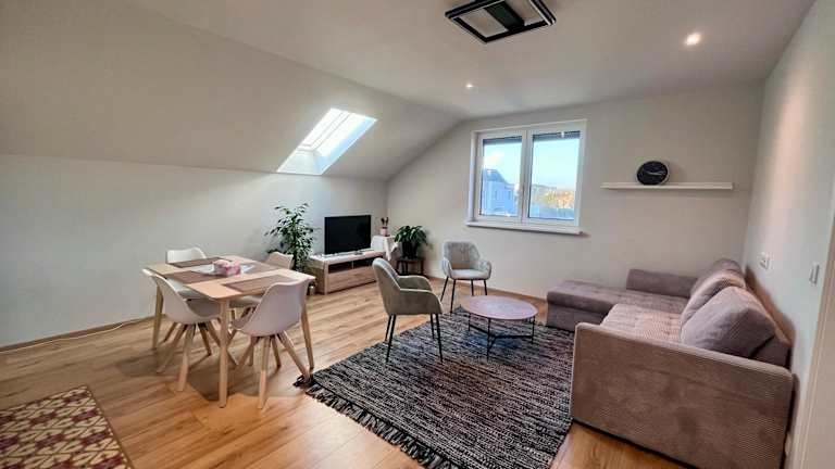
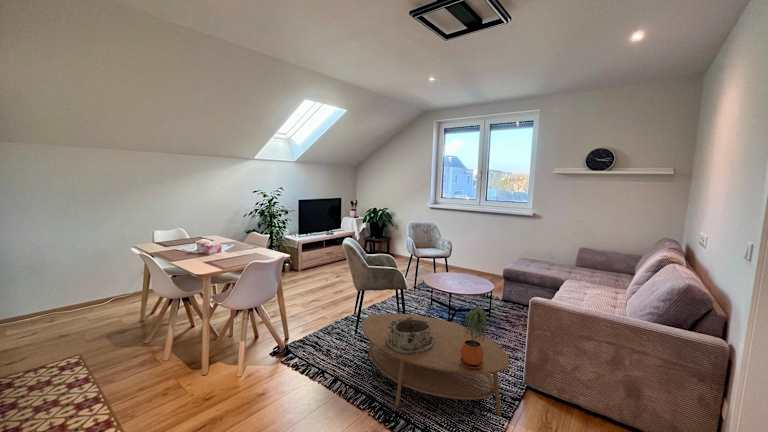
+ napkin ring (410, 332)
+ coffee table (426, 359)
+ potted plant (475, 336)
